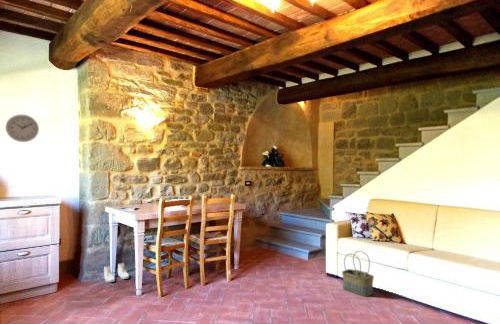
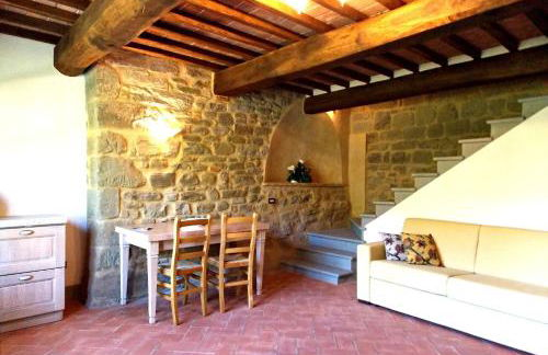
- wall clock (22, 128)
- basket (357, 271)
- boots (118, 272)
